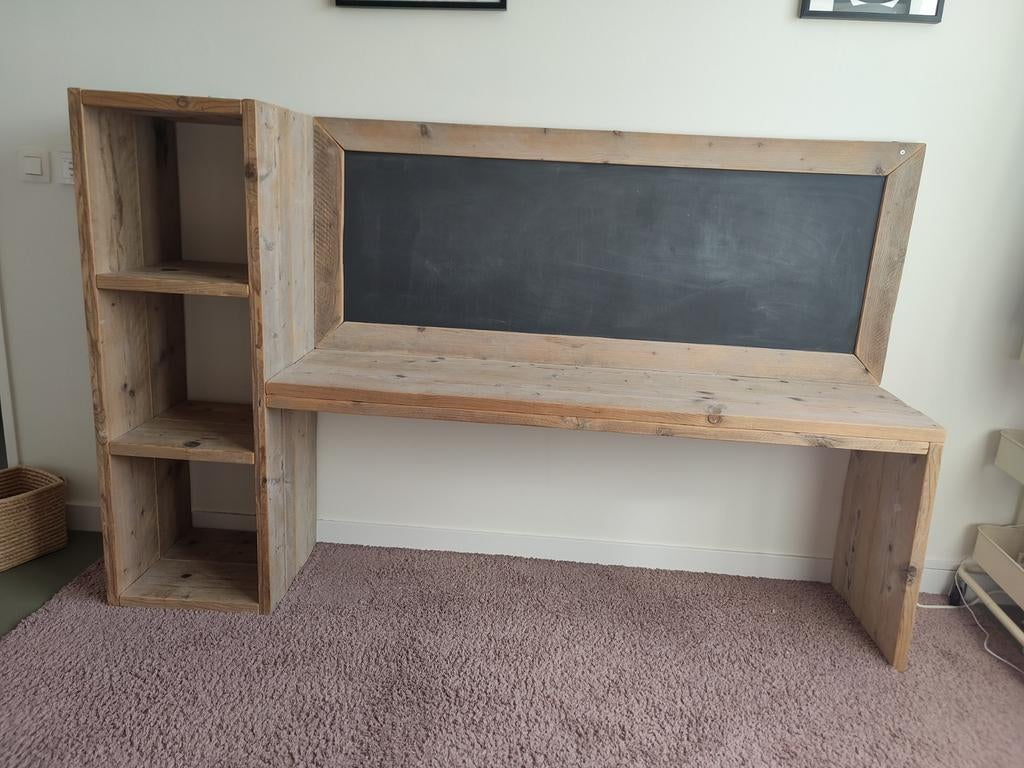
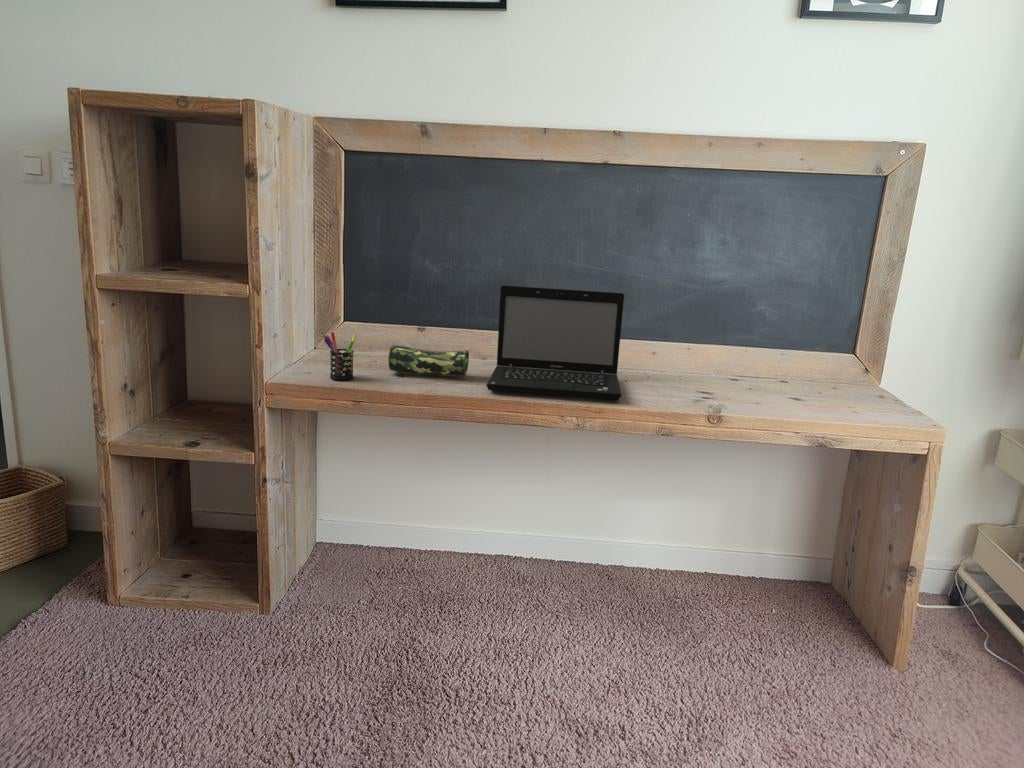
+ pen holder (342, 354)
+ pencil case (430, 361)
+ laptop (557, 340)
